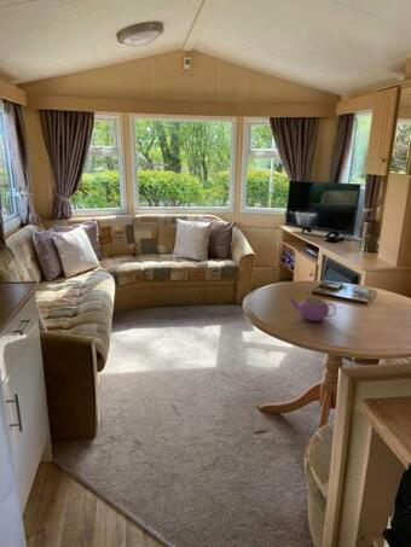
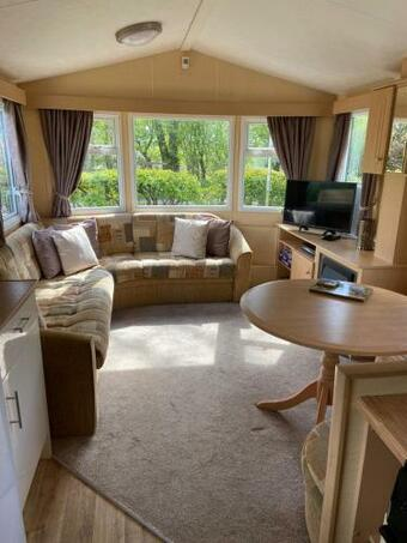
- teapot (312, 309)
